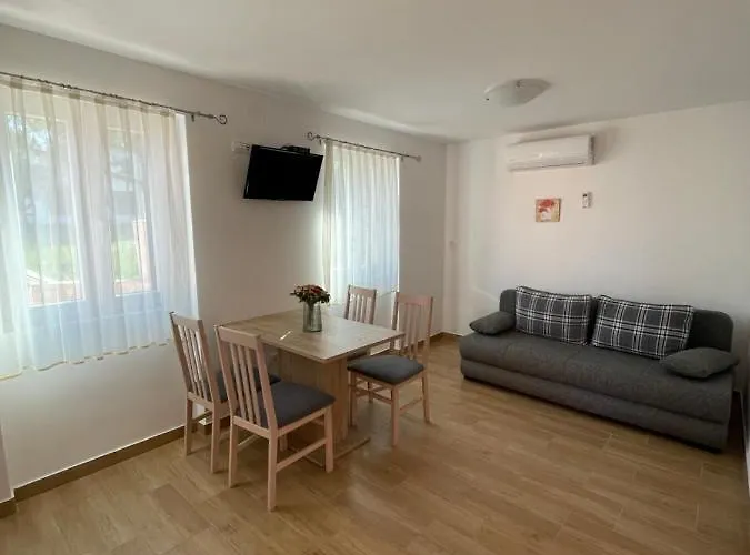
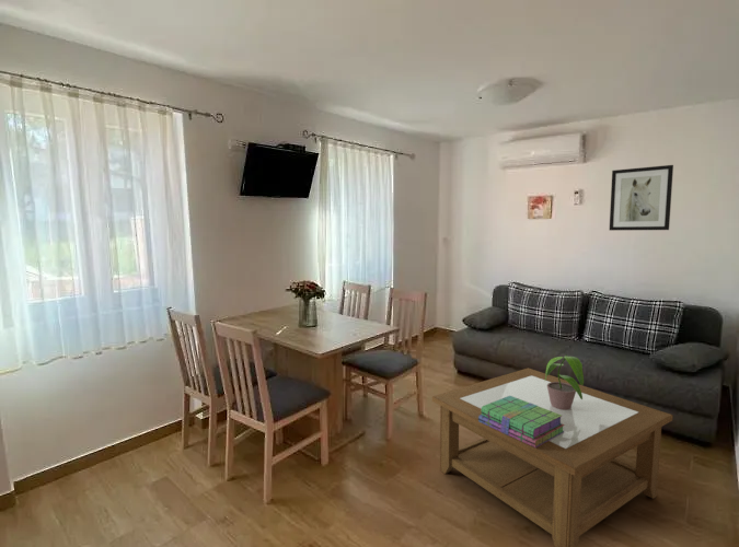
+ wall art (639, 199)
+ potted plant (564, 379)
+ stack of books (520, 418)
+ coffee table (543, 444)
